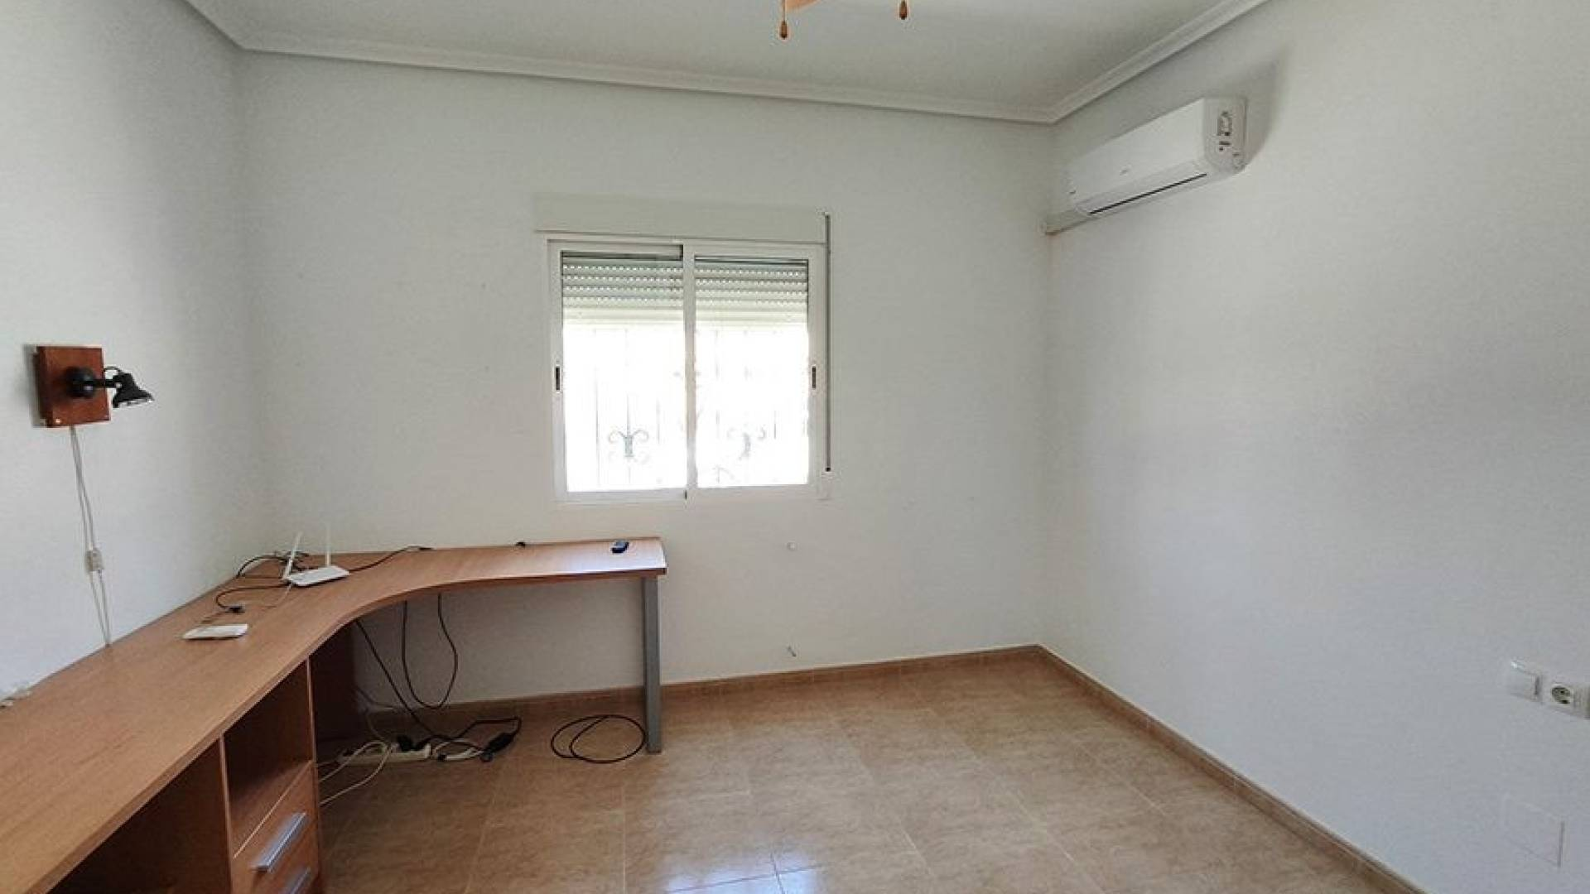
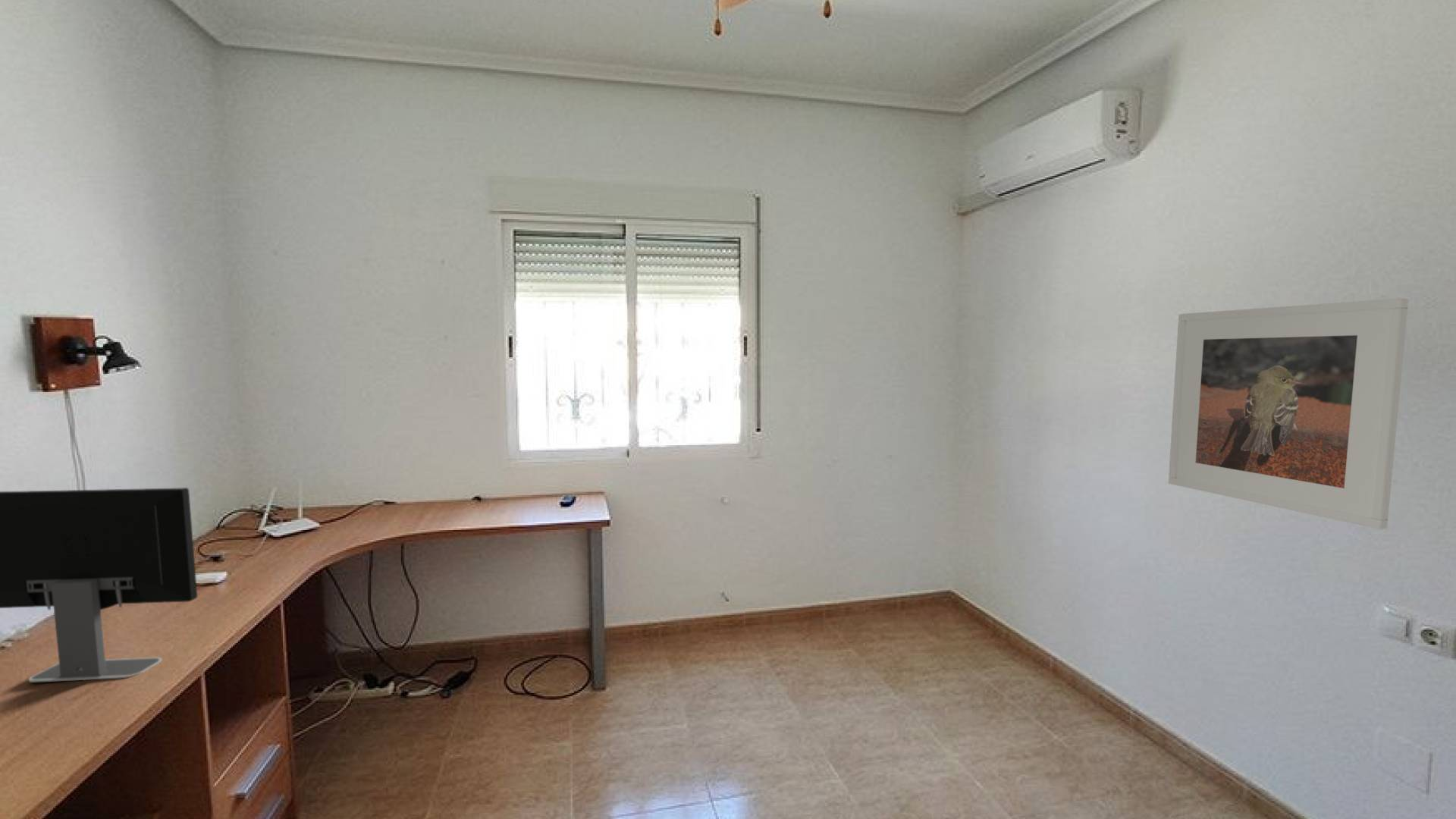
+ computer monitor (88, 582)
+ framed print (1268, 406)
